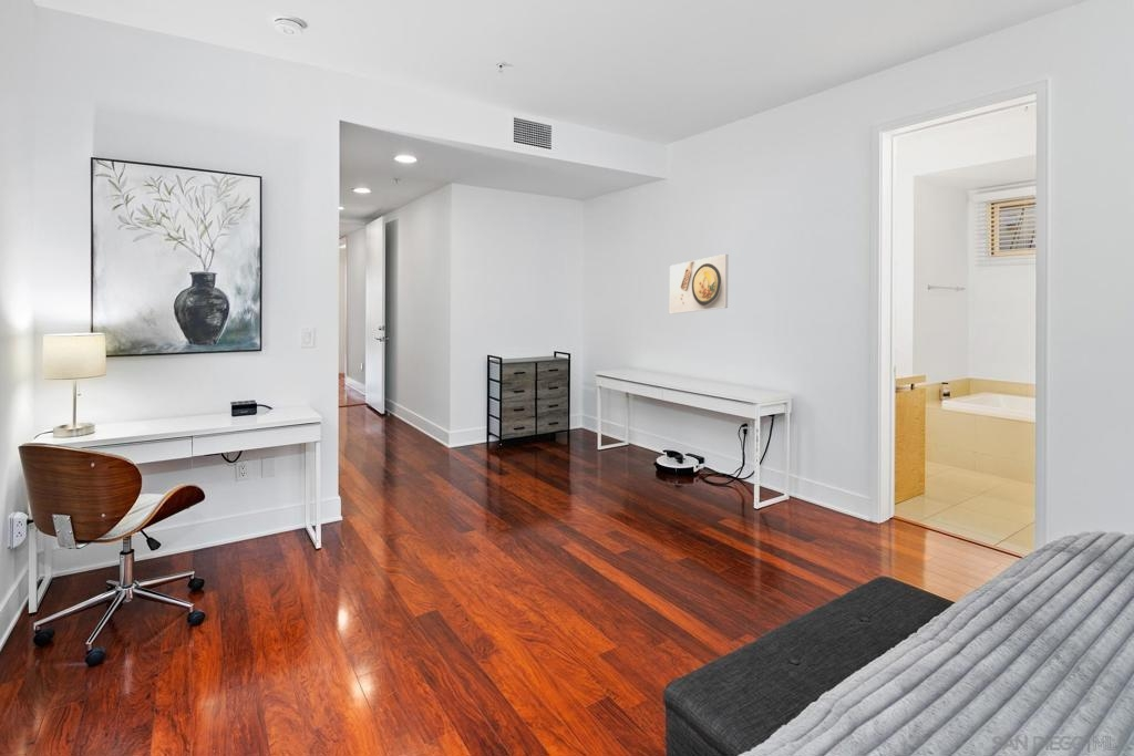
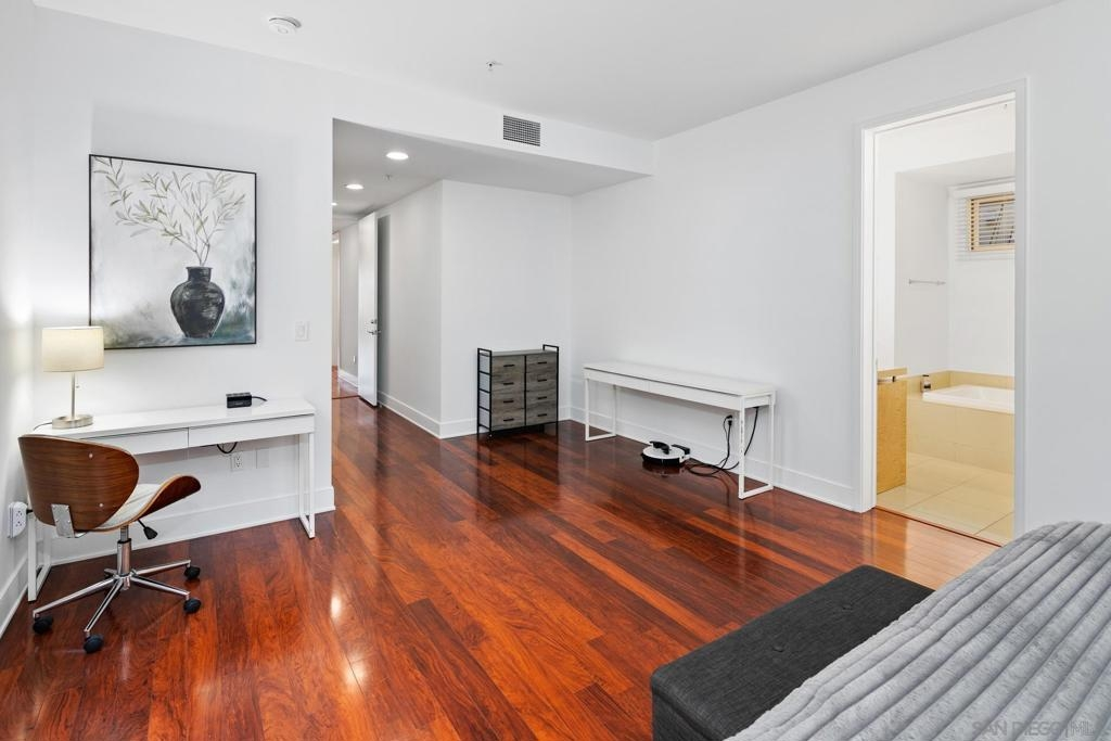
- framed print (697, 286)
